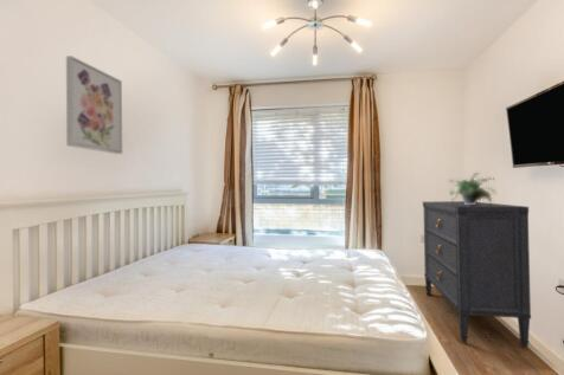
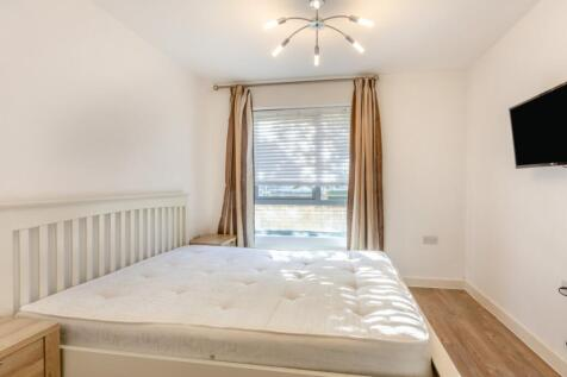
- dresser (464, 259)
- potted plant (469, 188)
- wall art (96, 110)
